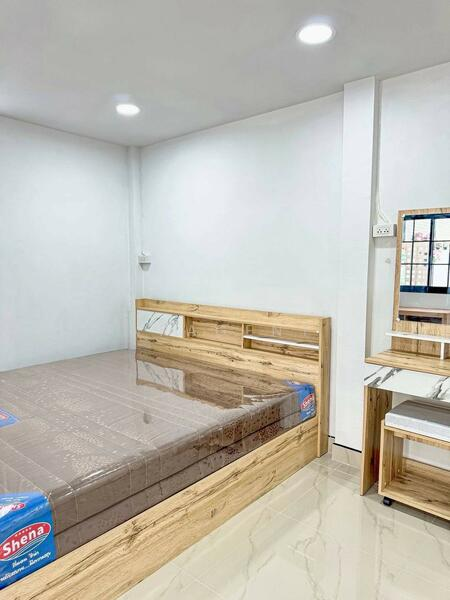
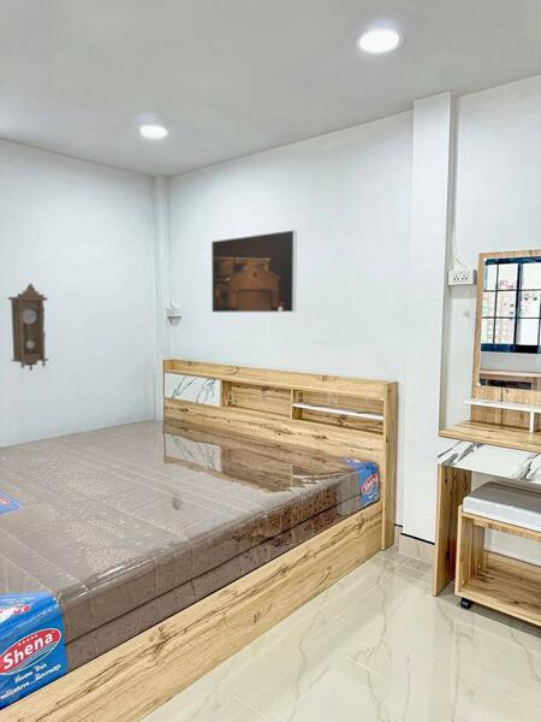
+ pendulum clock (29, 327)
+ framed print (250, 274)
